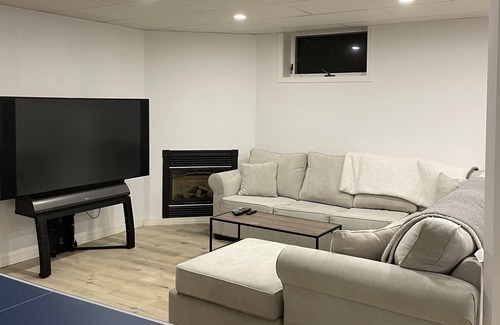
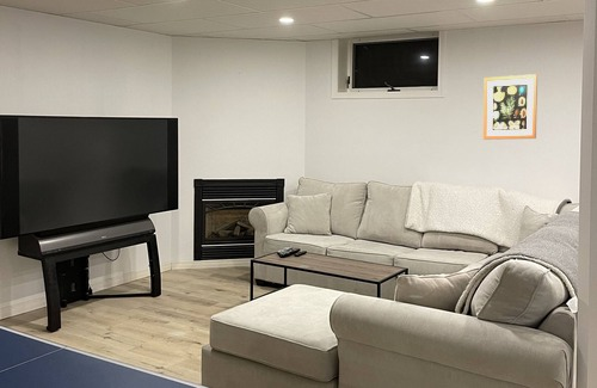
+ wall art (509, 107)
